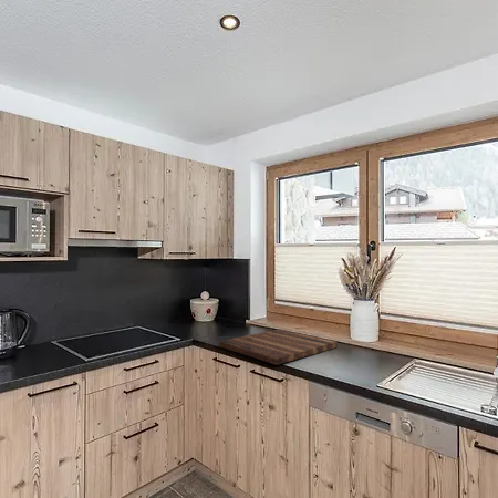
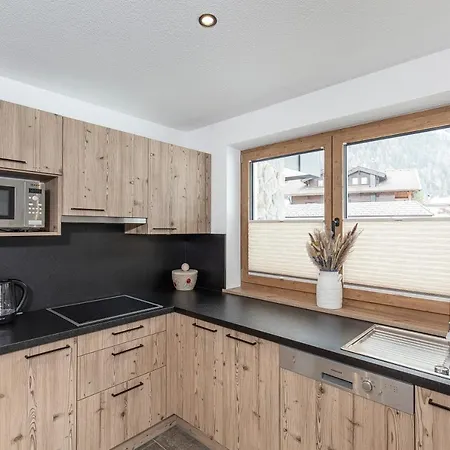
- cutting board (278, 343)
